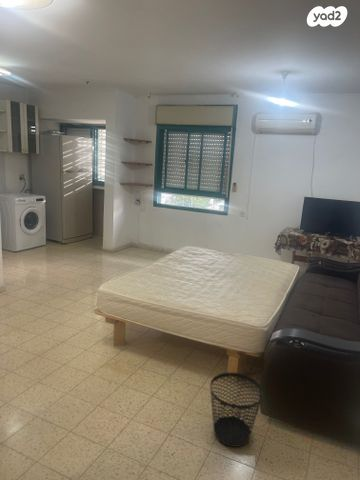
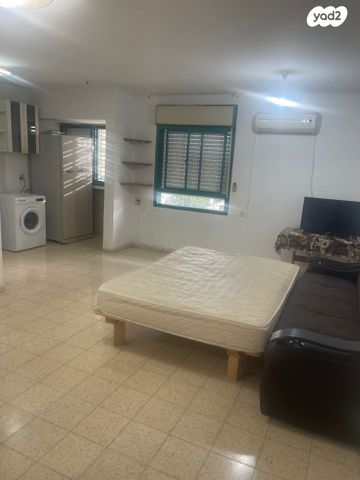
- wastebasket (233, 411)
